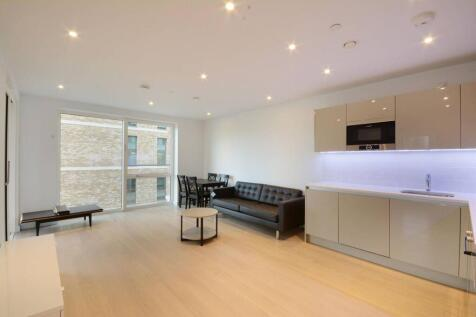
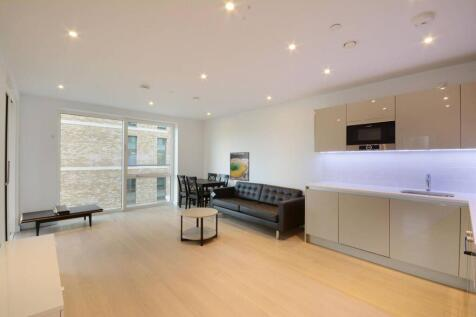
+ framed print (239, 166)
